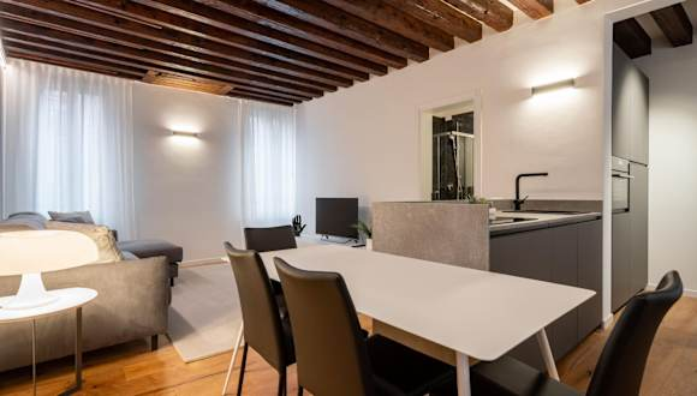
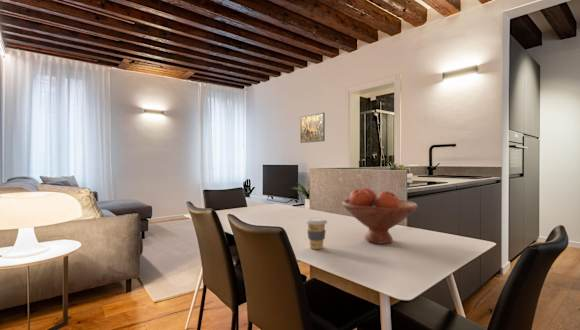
+ coffee cup (316, 233)
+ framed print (312, 128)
+ fruit bowl (378, 214)
